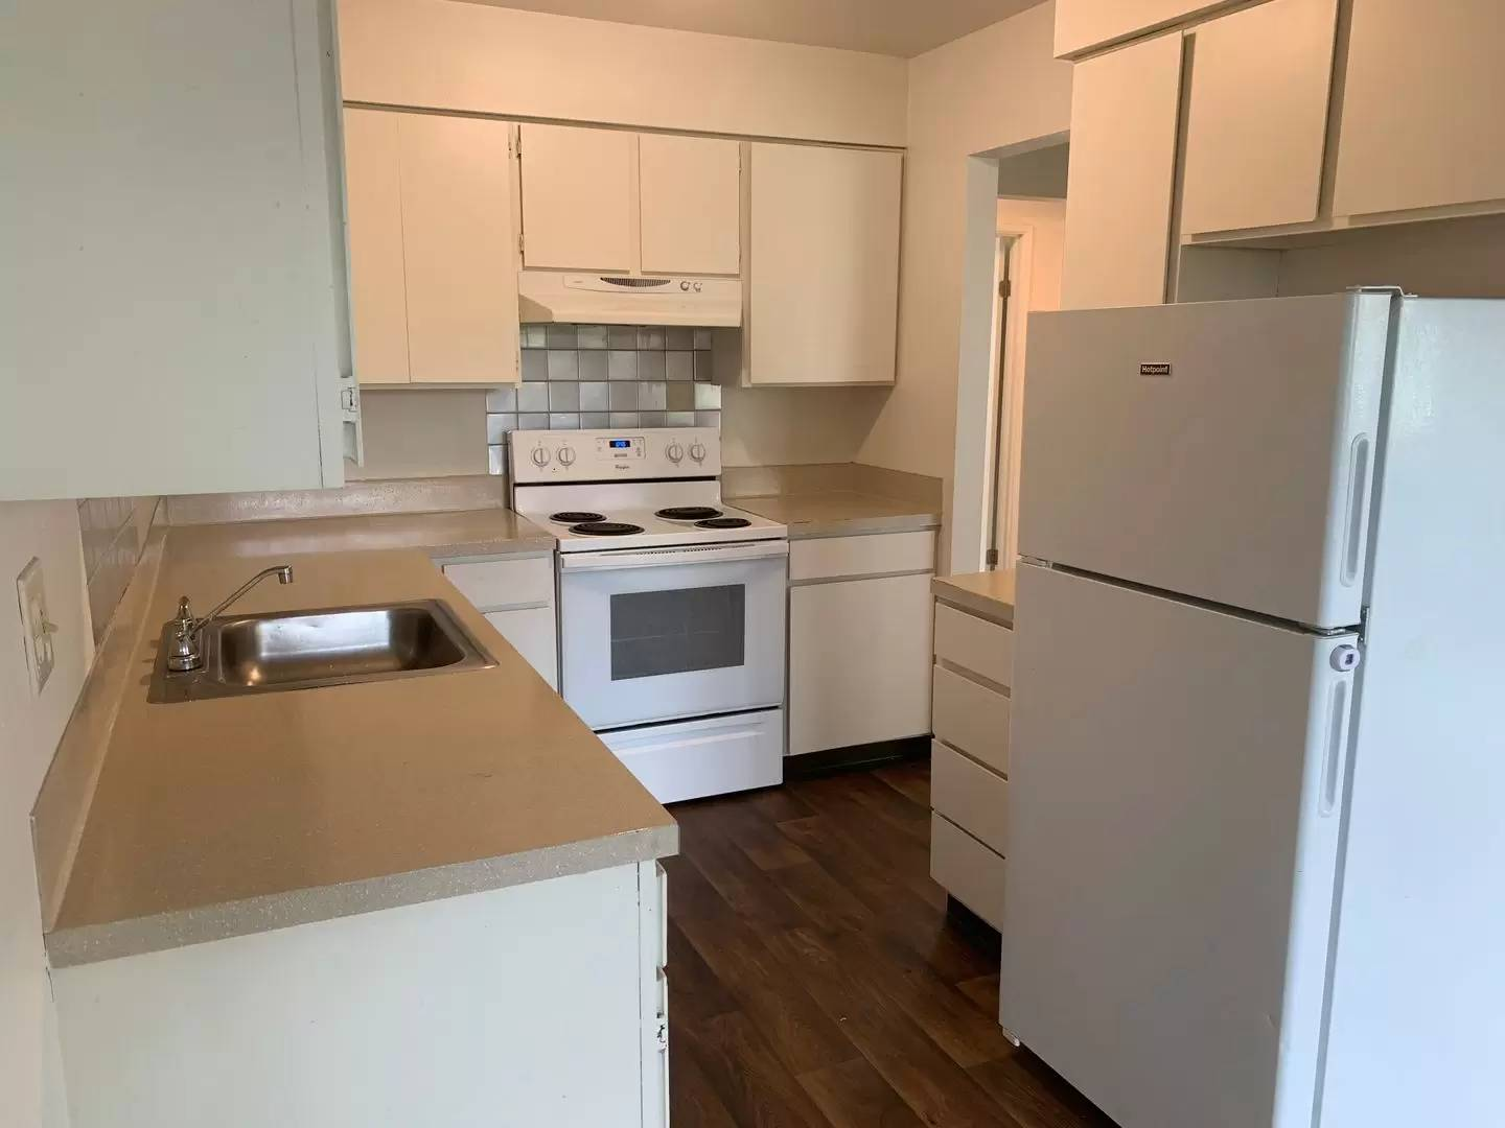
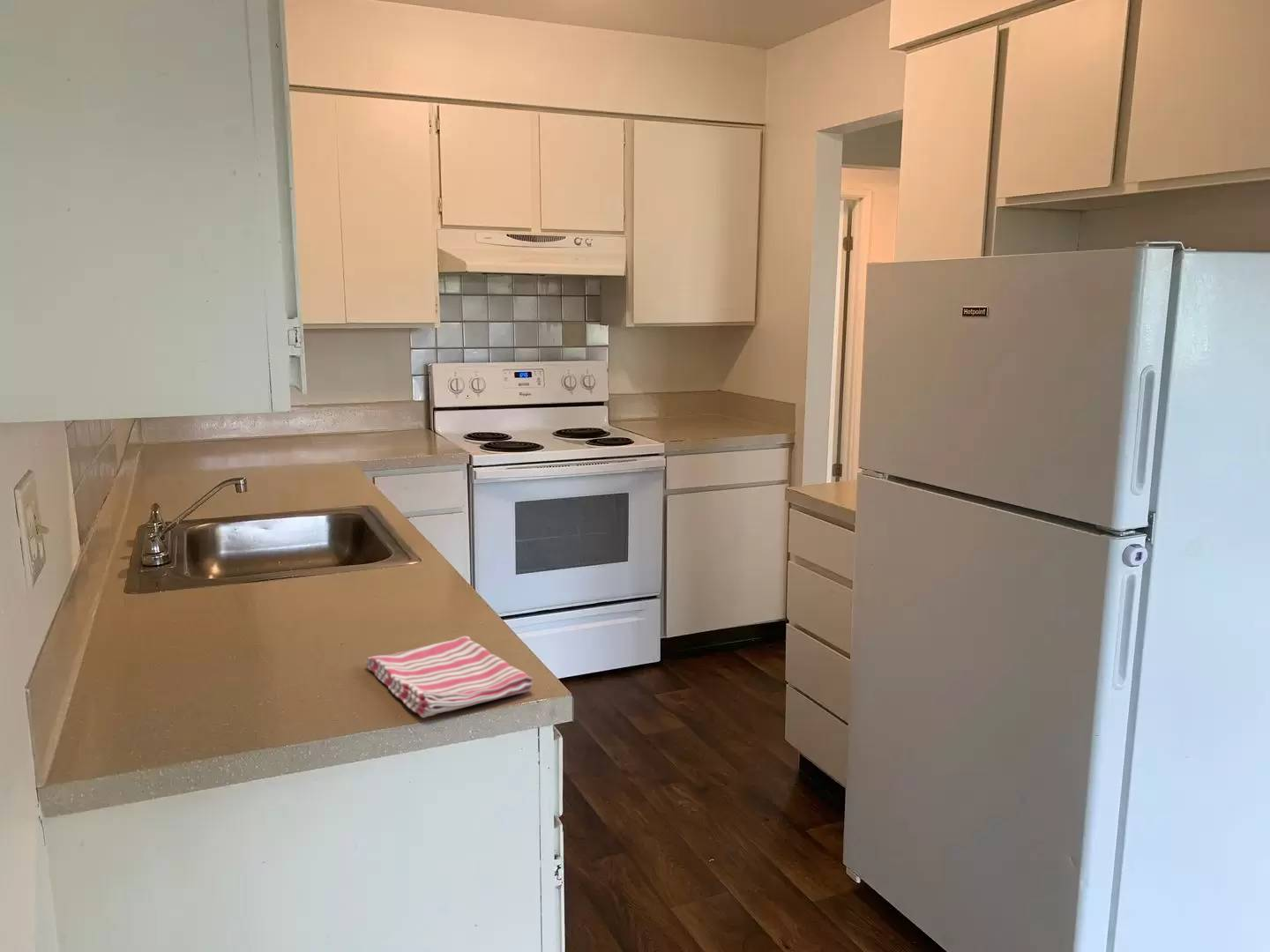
+ dish towel (447, 669)
